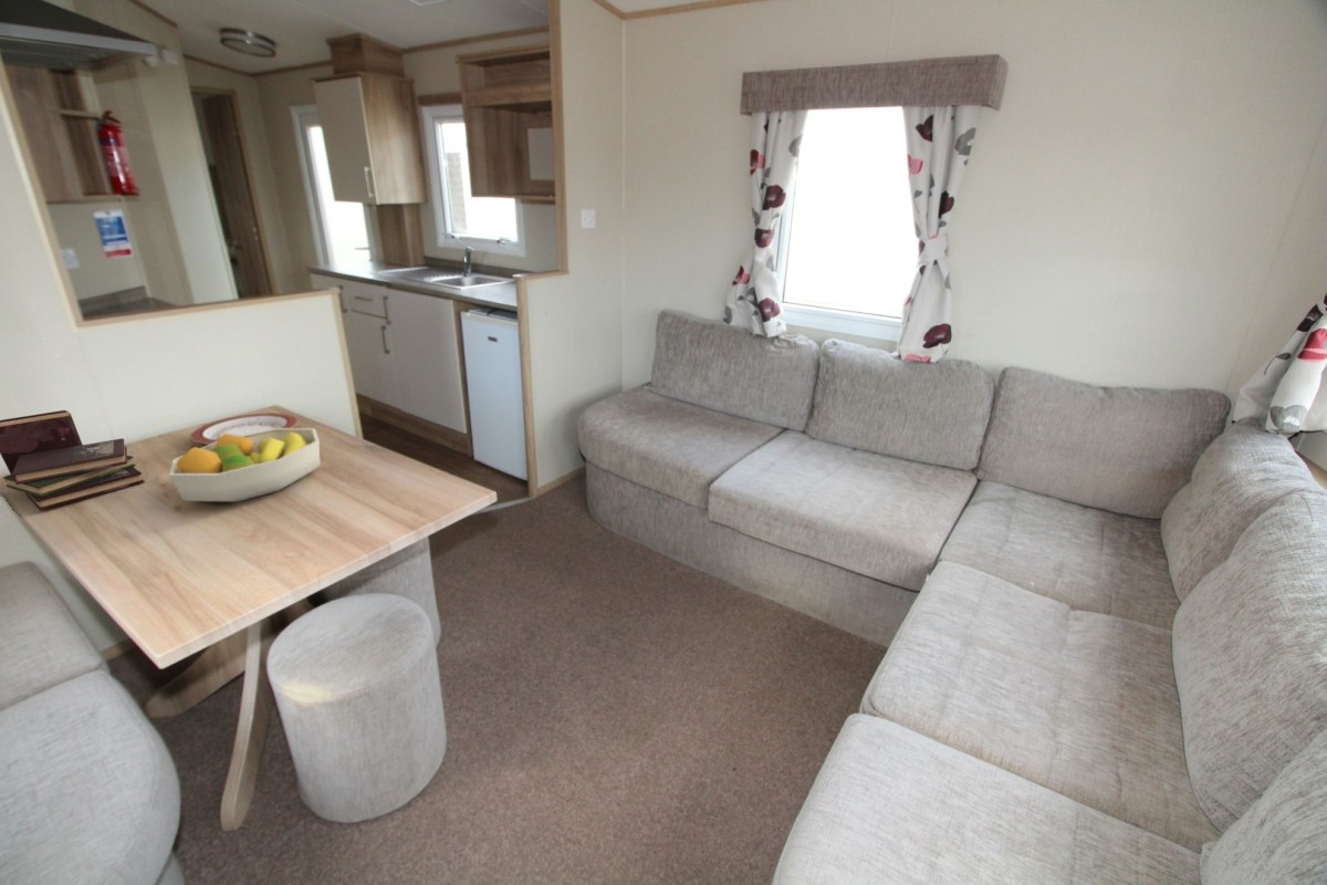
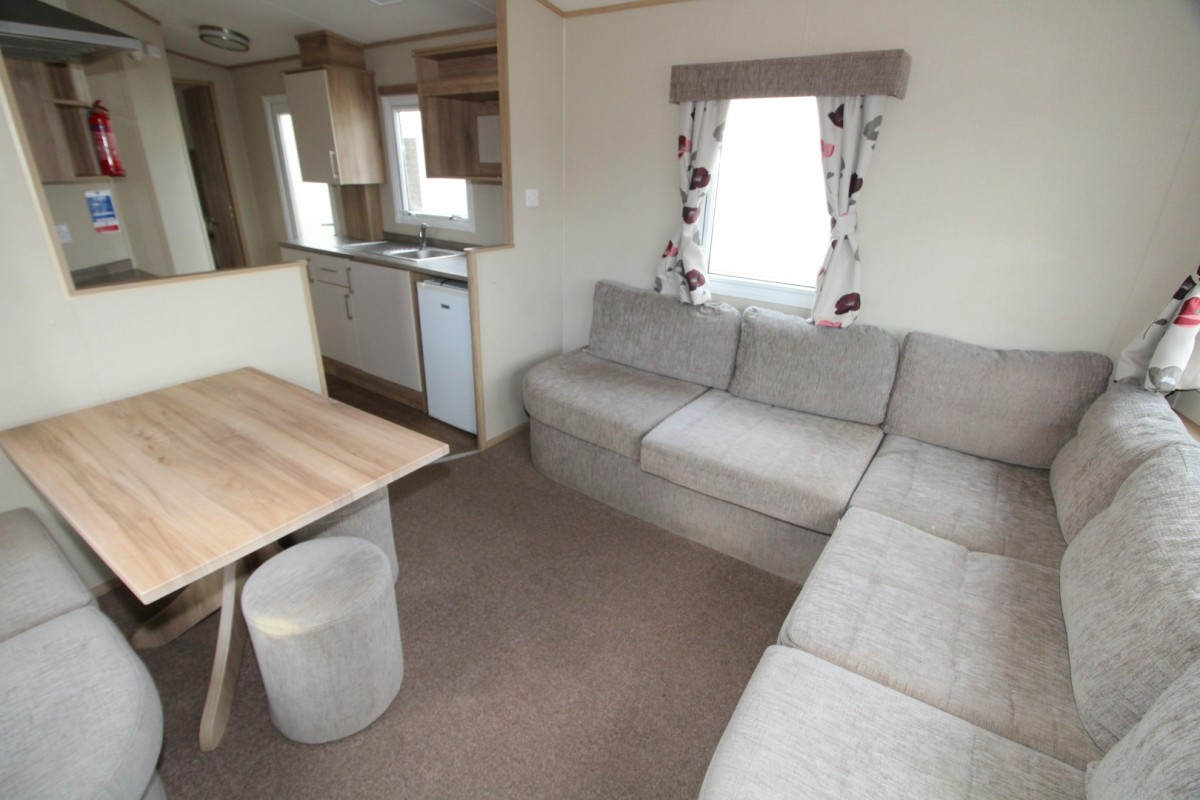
- book (64, 449)
- plate (247, 430)
- fruit bowl (251, 458)
